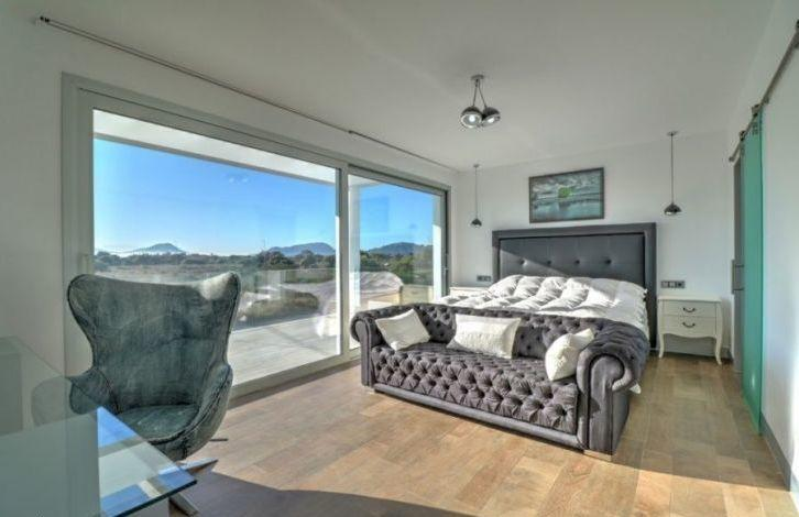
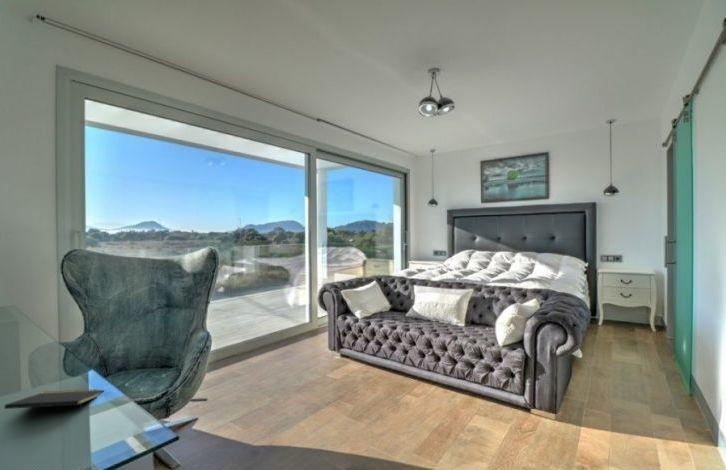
+ notepad (60, 398)
